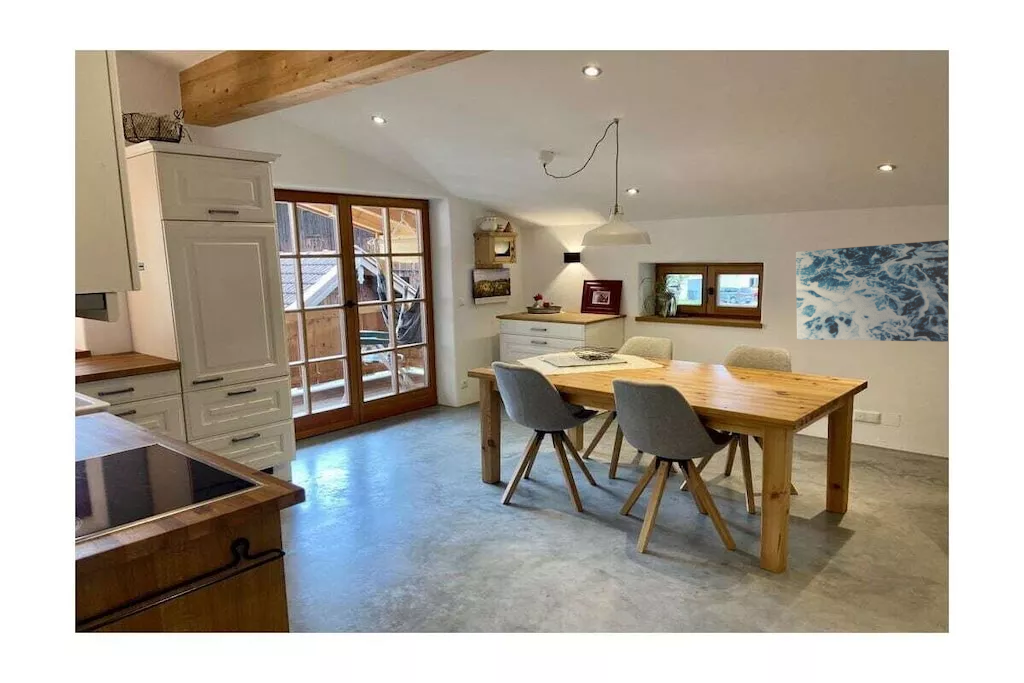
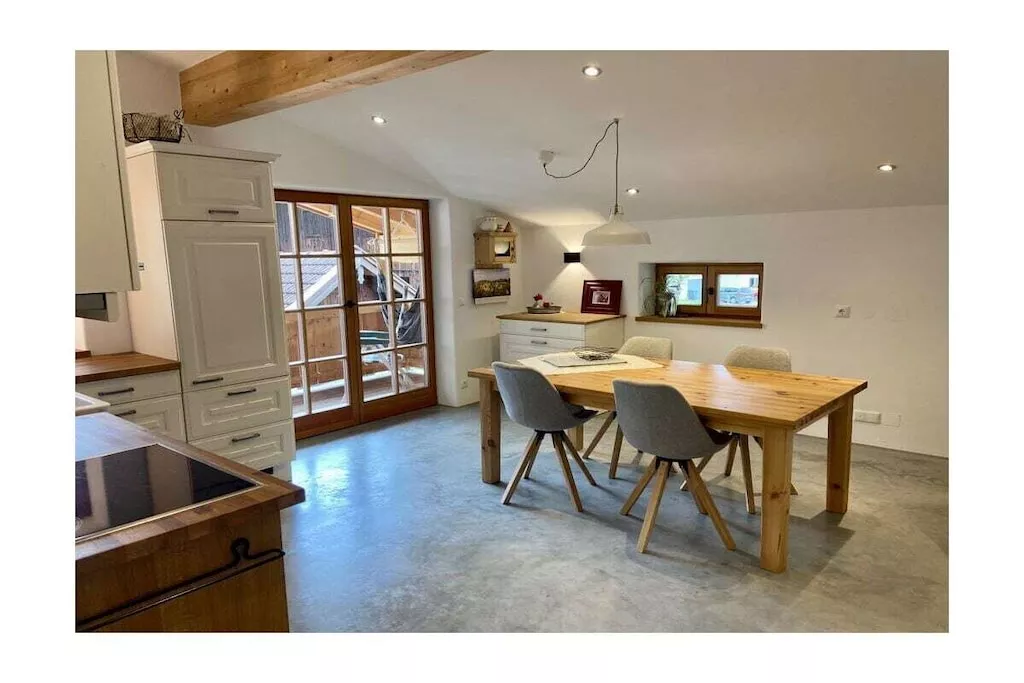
- wall art (870, 293)
